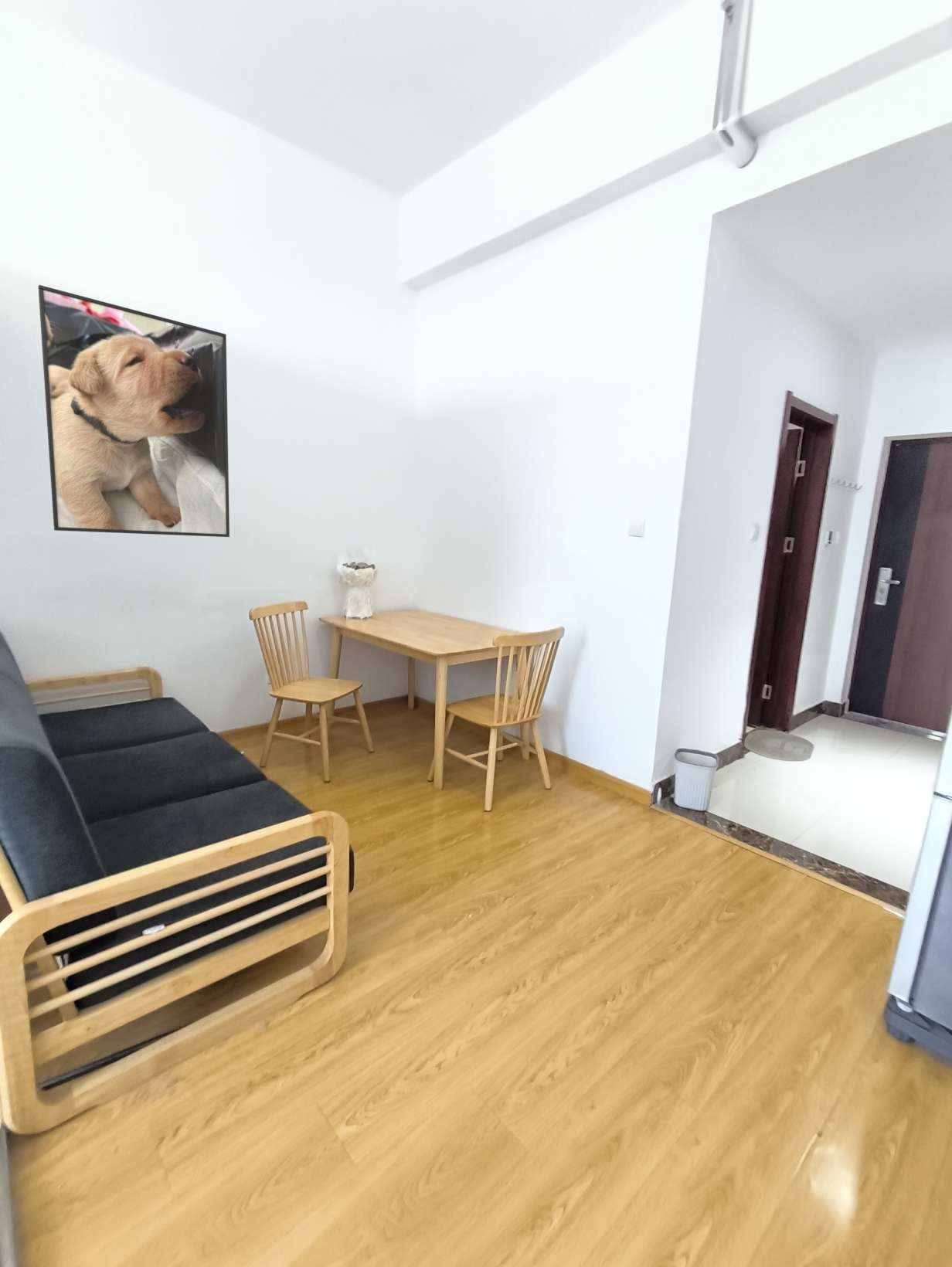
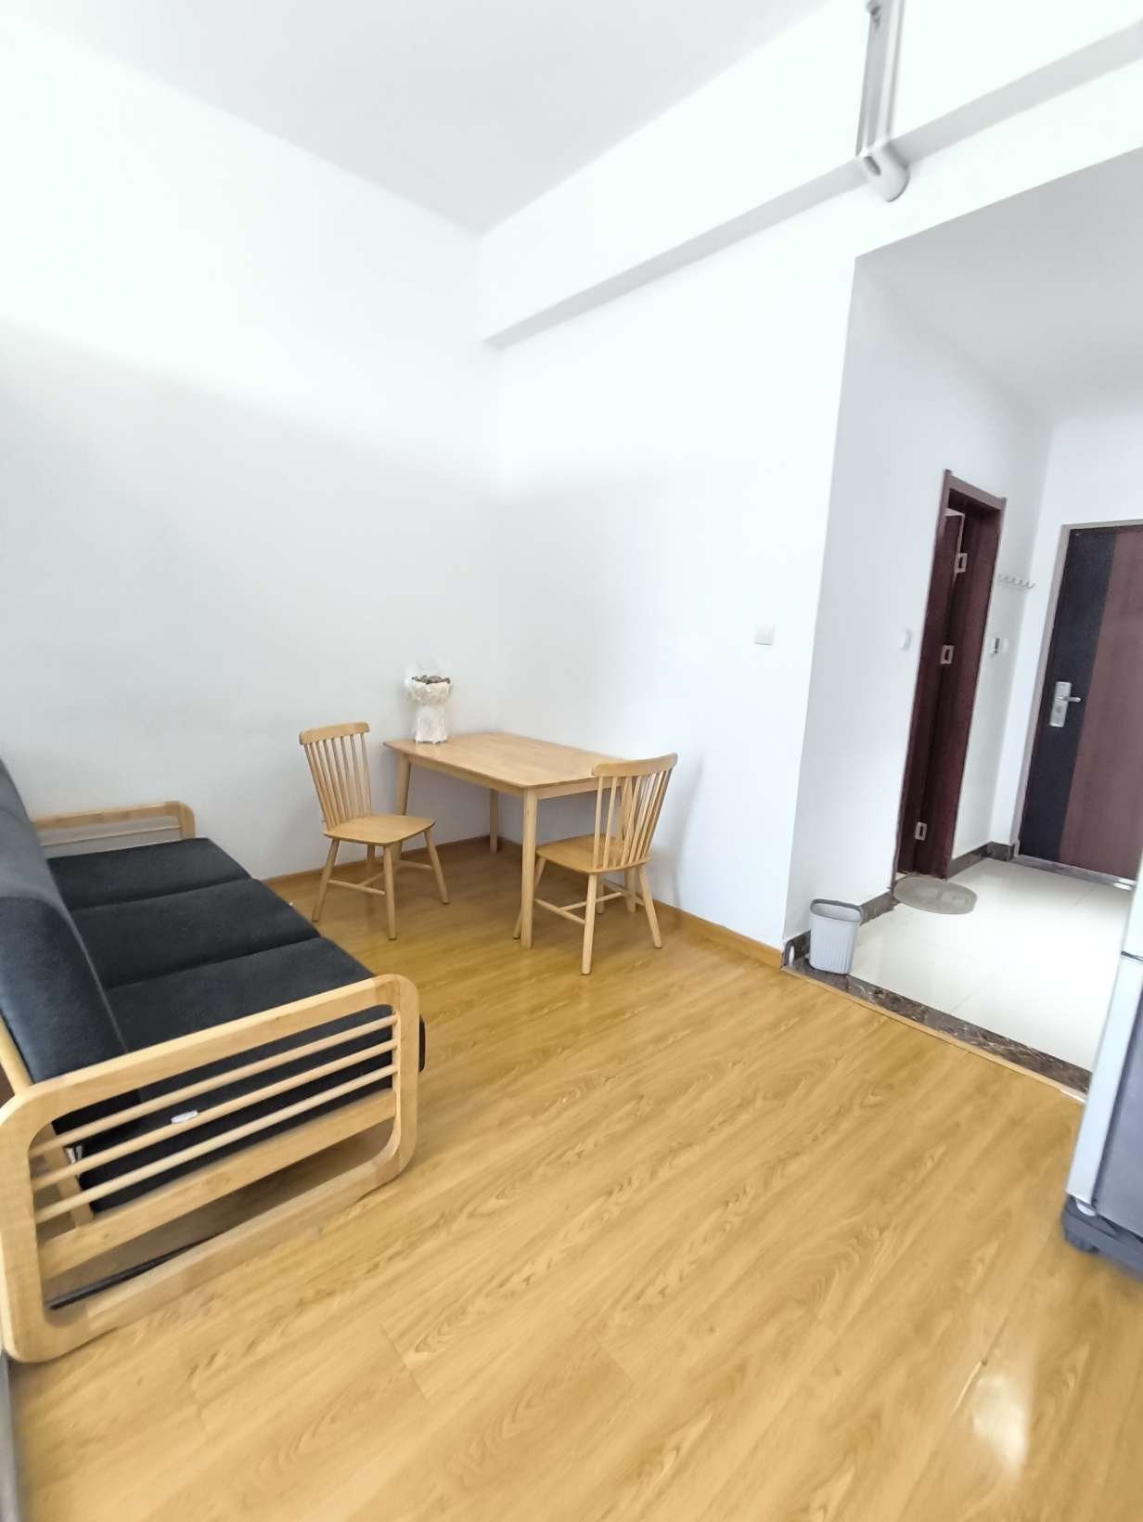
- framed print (144, 426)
